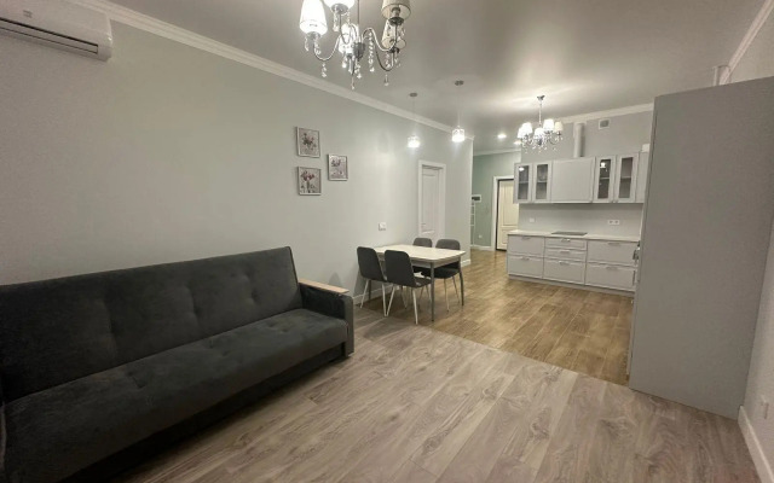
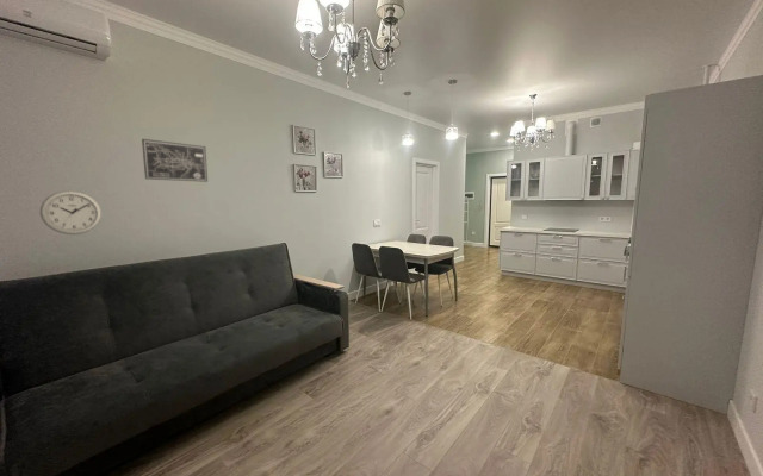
+ wall clock (72, 212)
+ wall art (176, 162)
